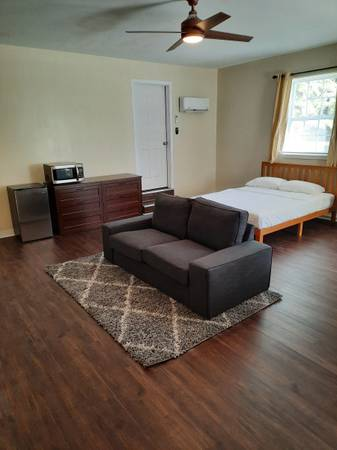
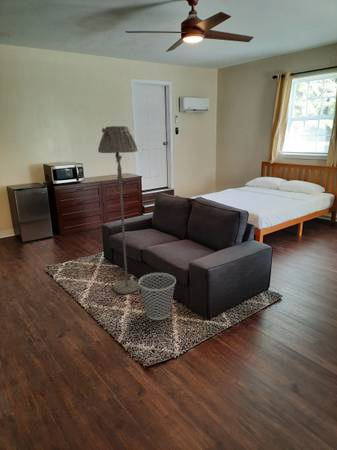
+ wastebasket (157, 297)
+ floor lamp (122, 212)
